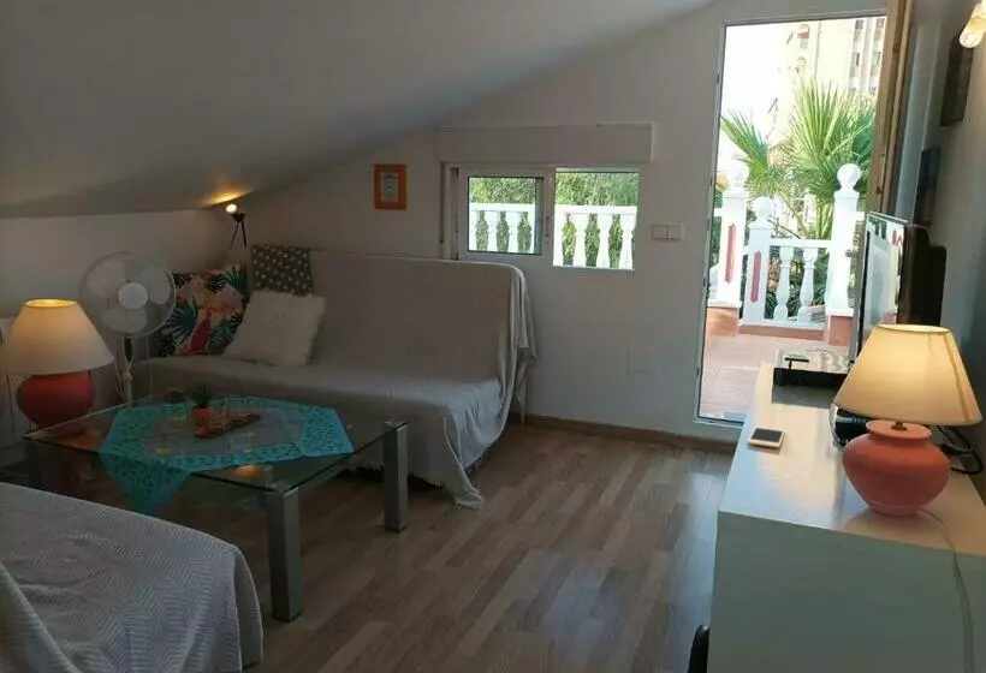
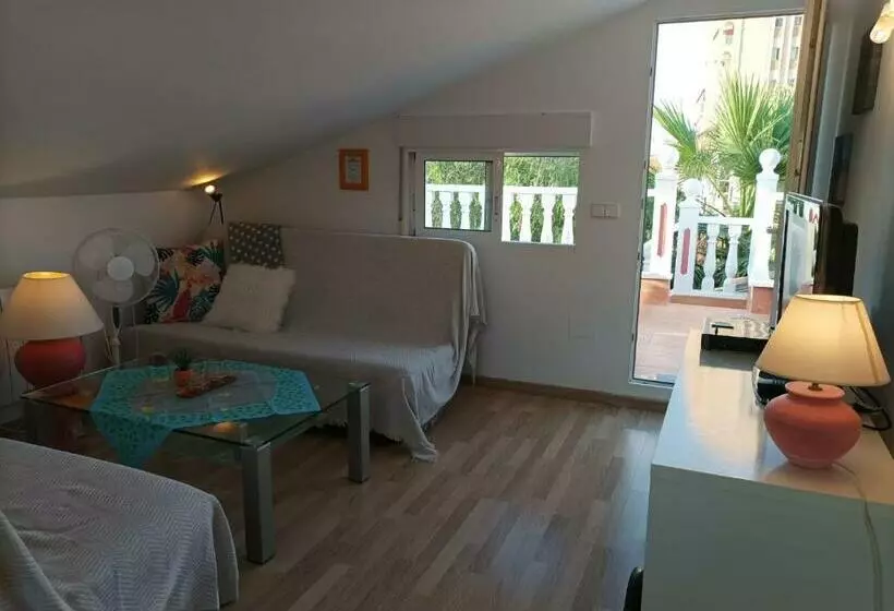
- cell phone (766, 436)
